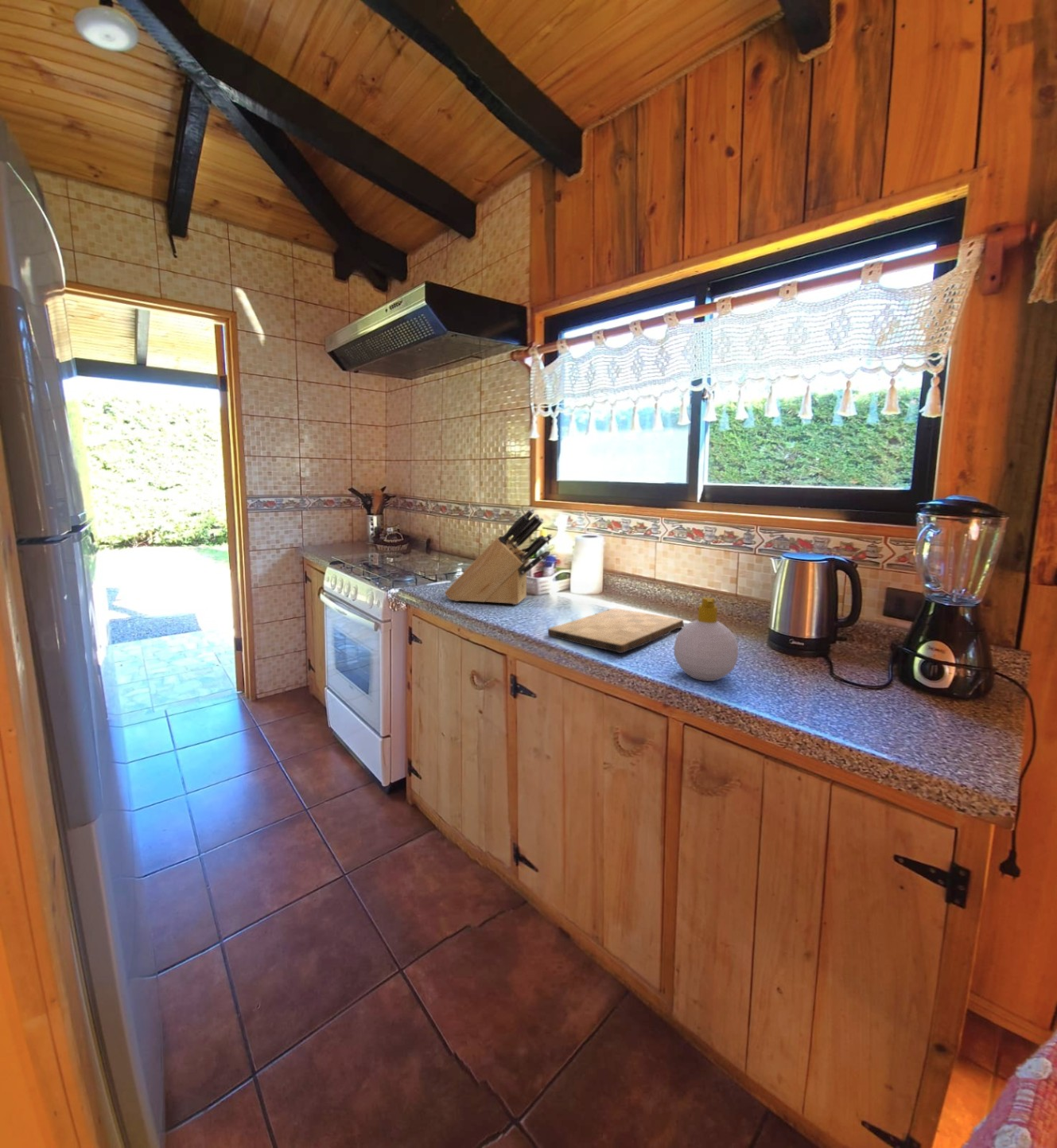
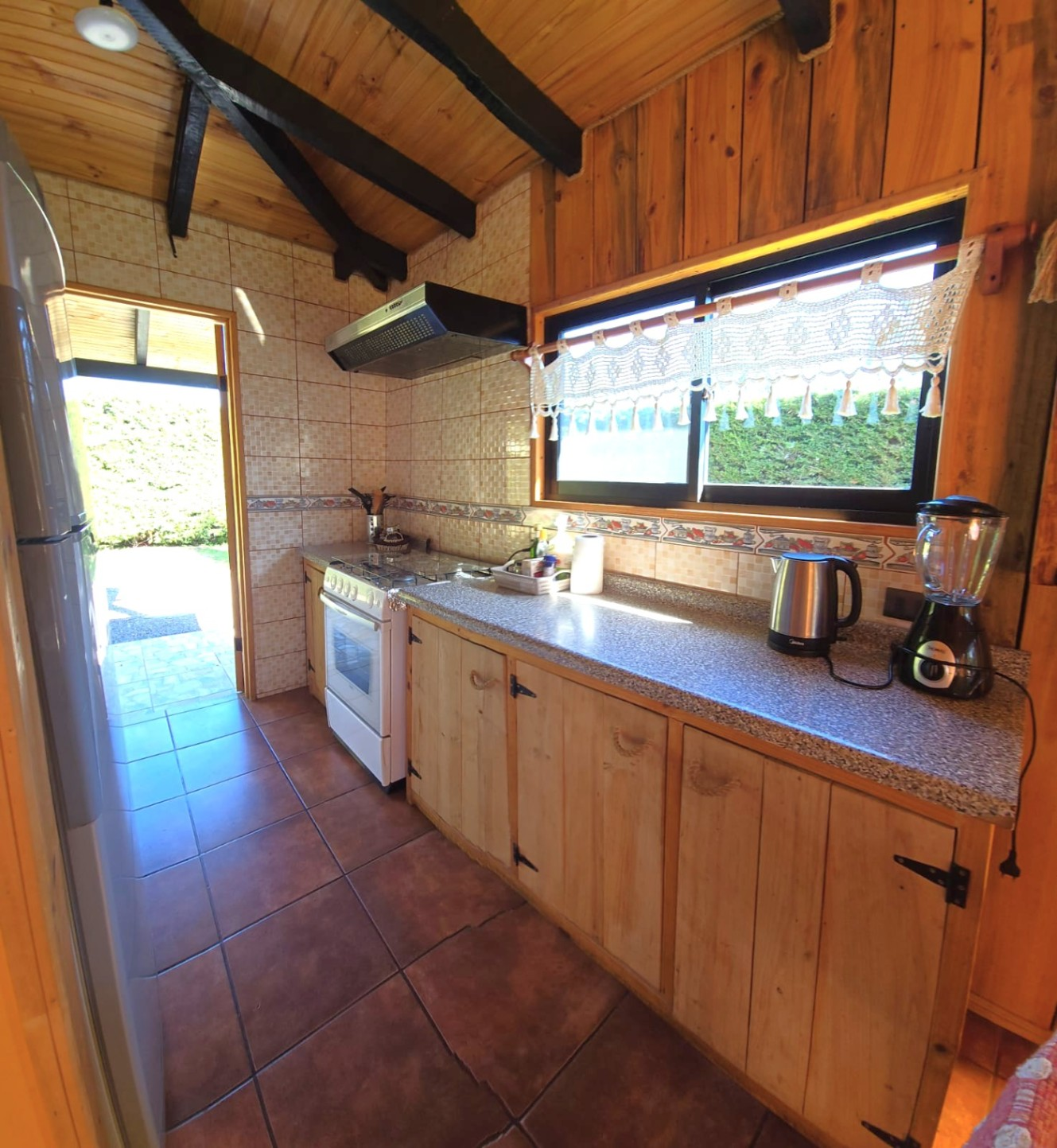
- cutting board (617, 627)
- knife block (498, 555)
- soap bottle (706, 637)
